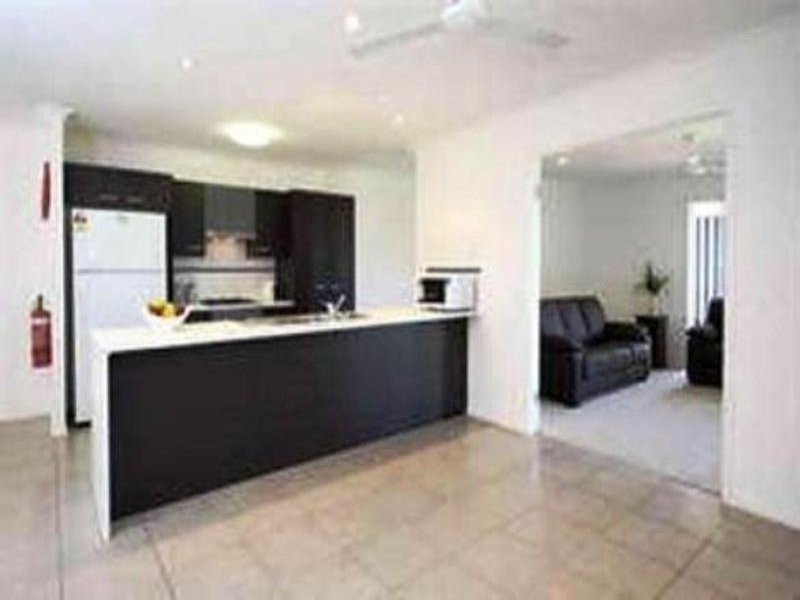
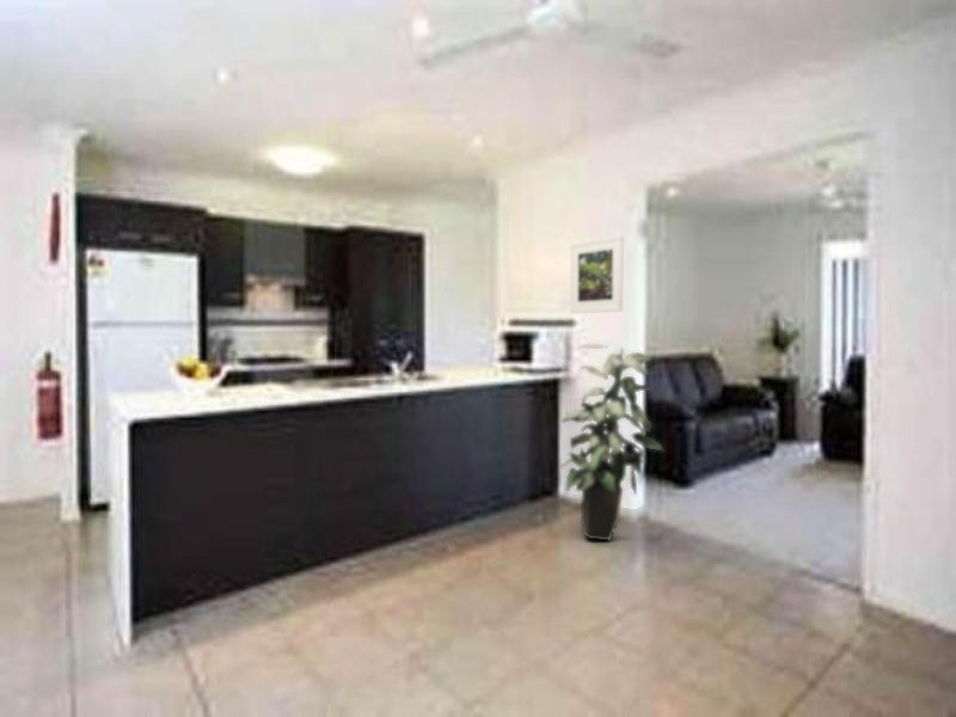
+ indoor plant (605, 440)
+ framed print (595, 276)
